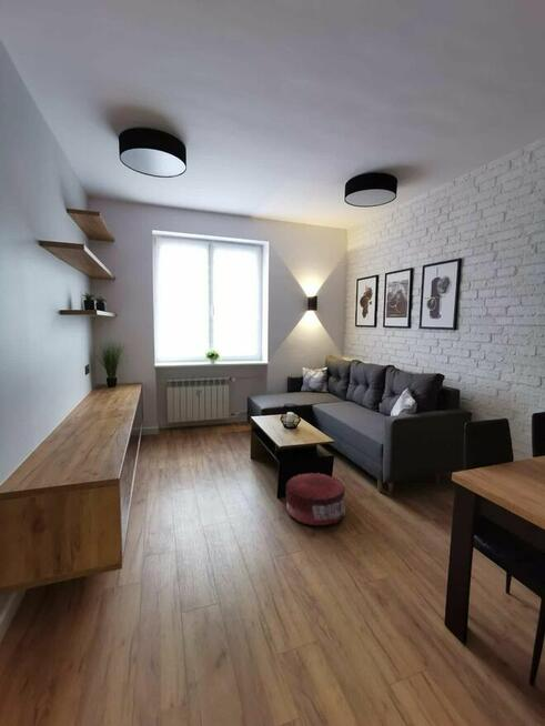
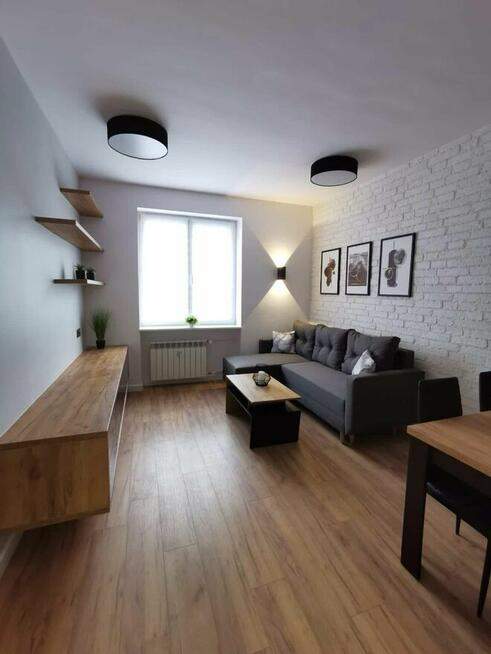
- pouf (315, 495)
